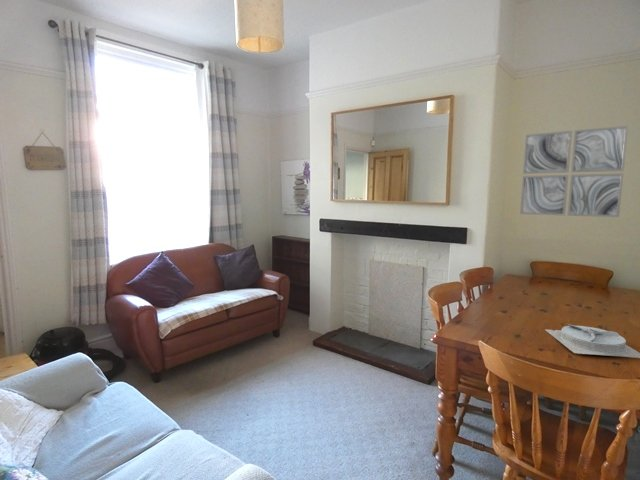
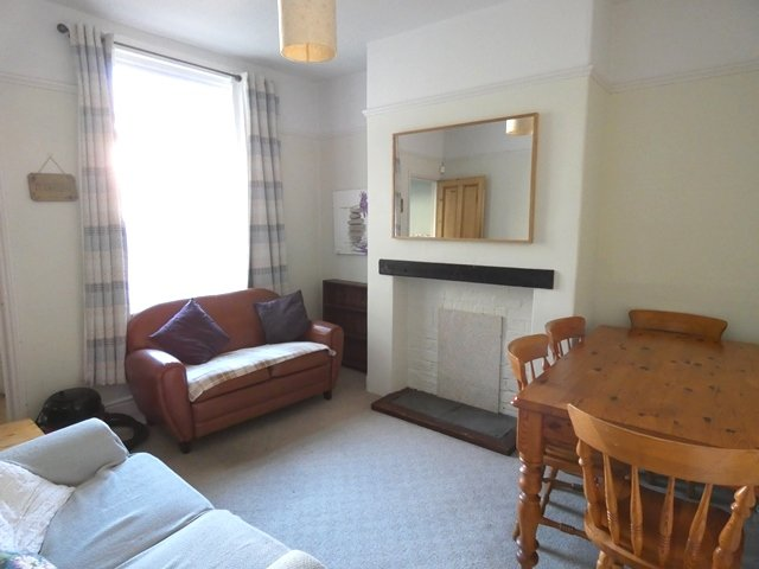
- wall art (568, 172)
- plate (592, 336)
